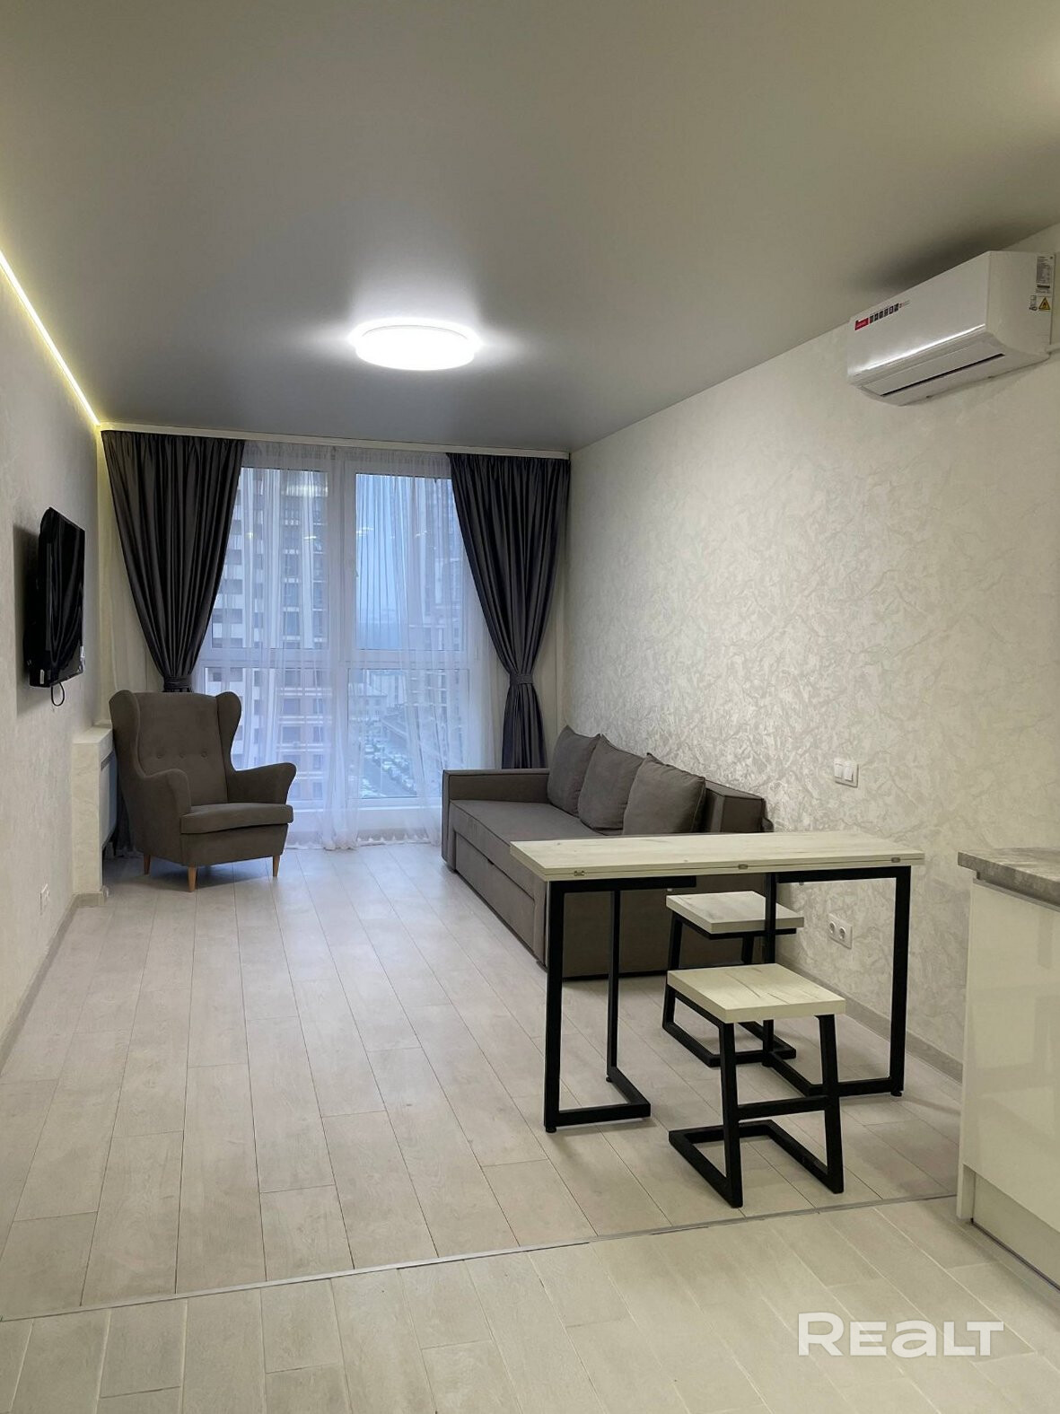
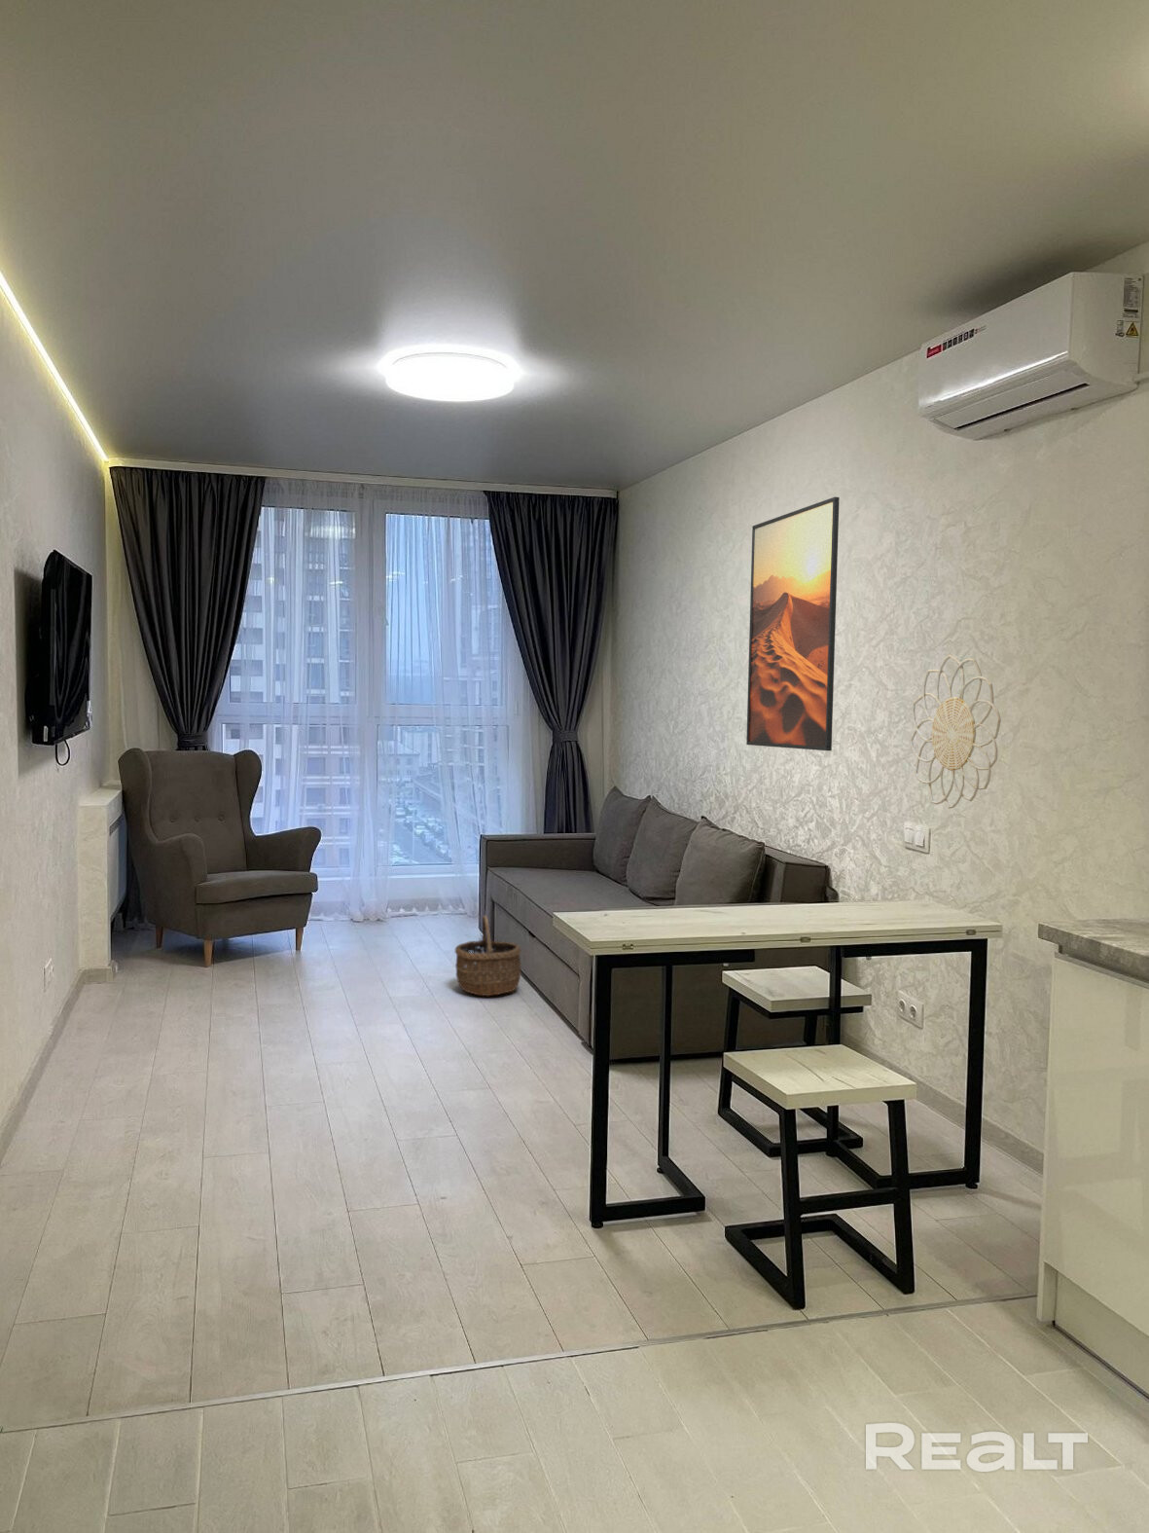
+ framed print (789, 630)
+ wicker basket (489, 952)
+ decorative wall piece (953, 731)
